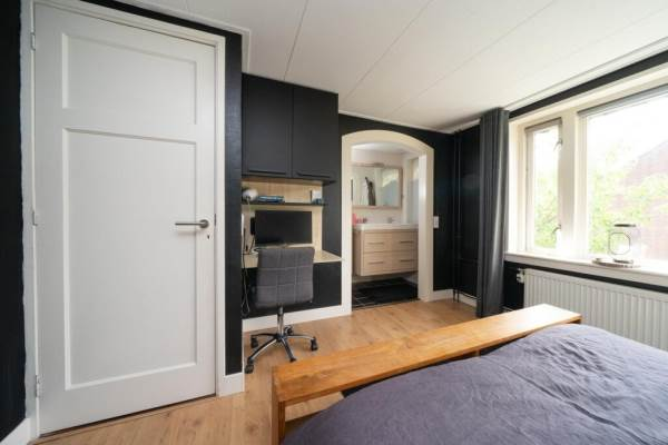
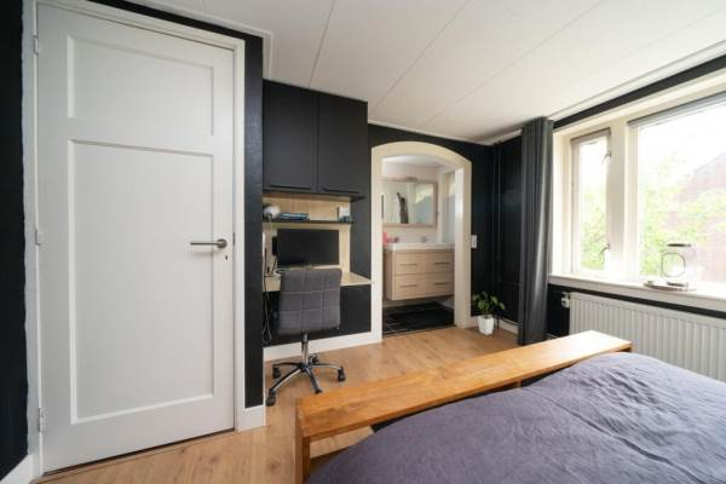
+ house plant (488, 313)
